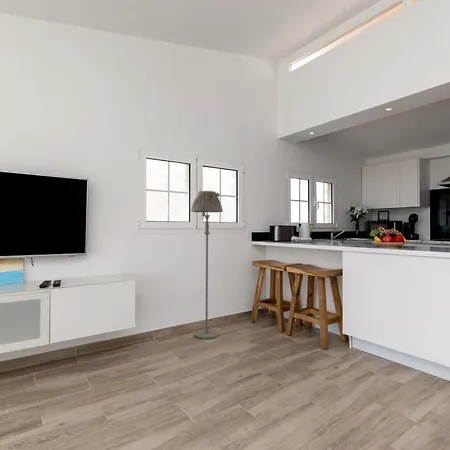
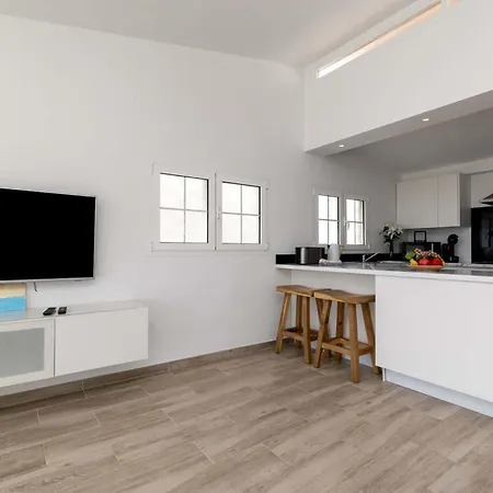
- floor lamp (206, 263)
